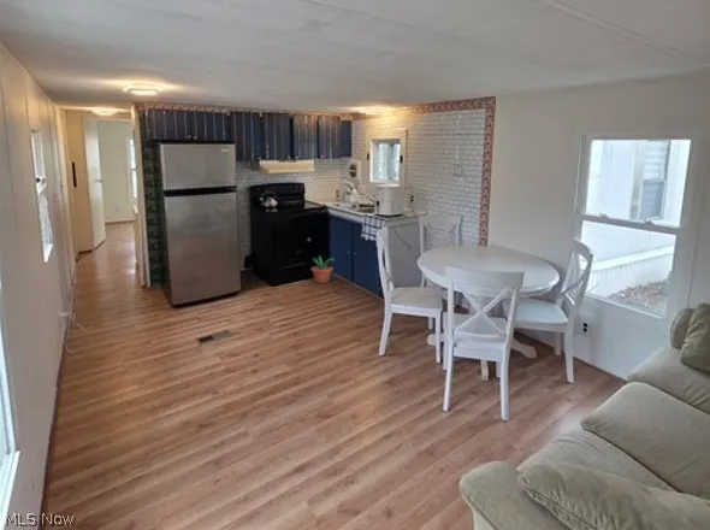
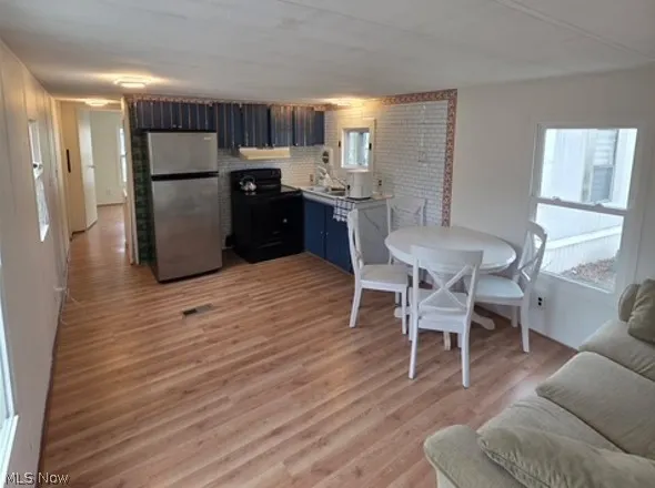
- potted plant (323, 269)
